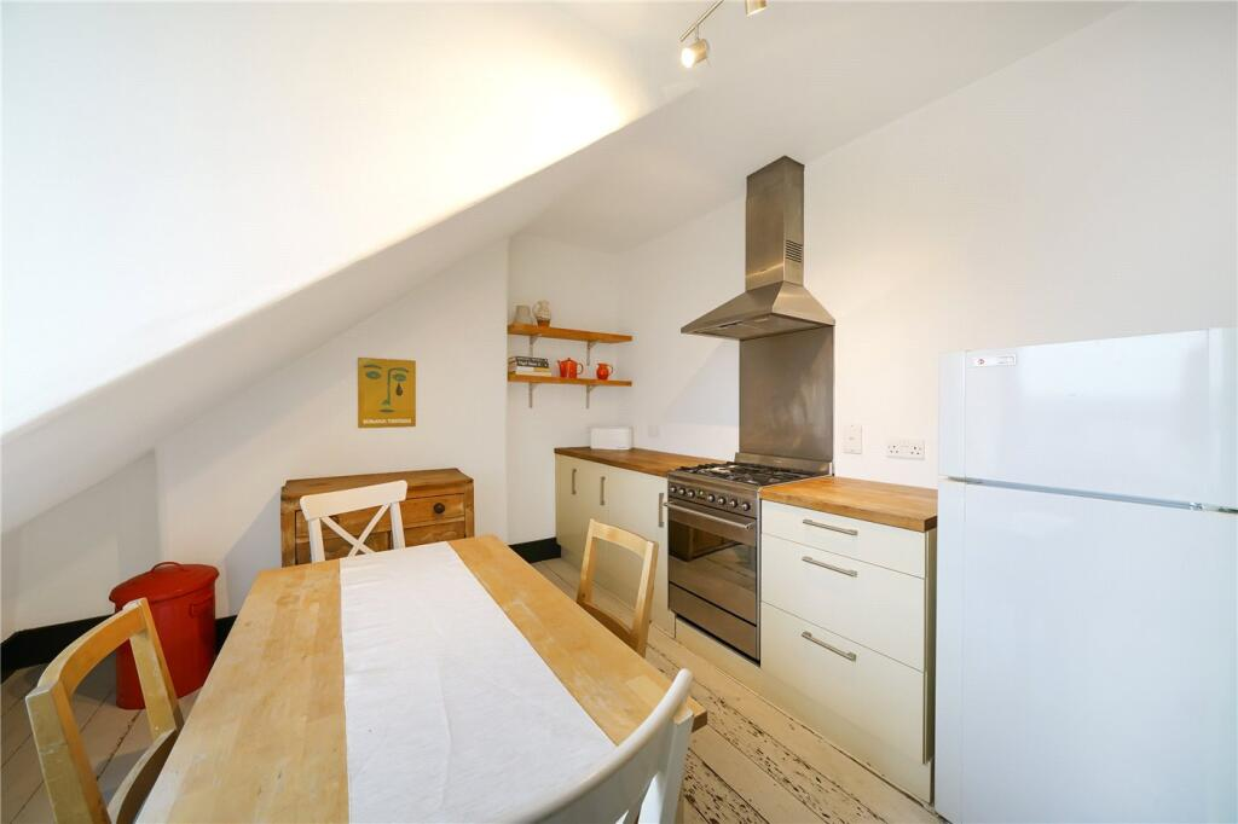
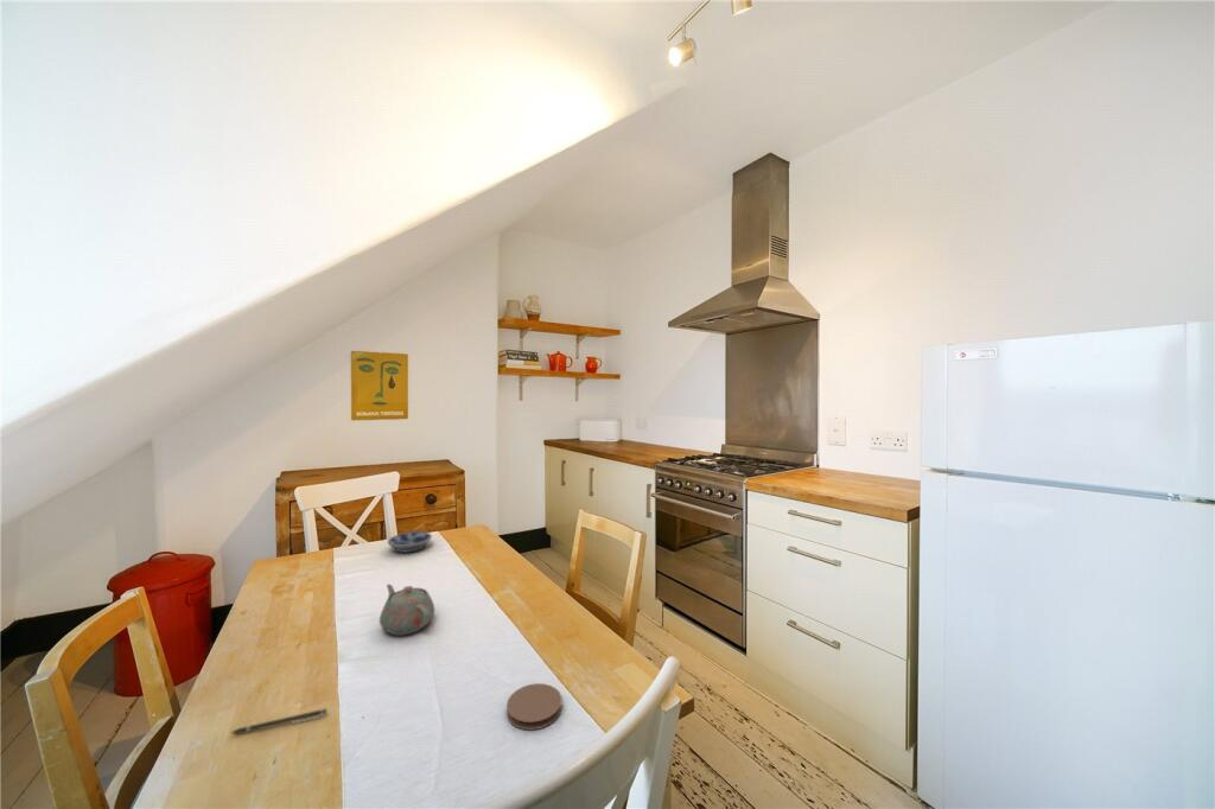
+ teapot (406, 605)
+ coaster (534, 705)
+ pen (279, 721)
+ bowl (409, 542)
